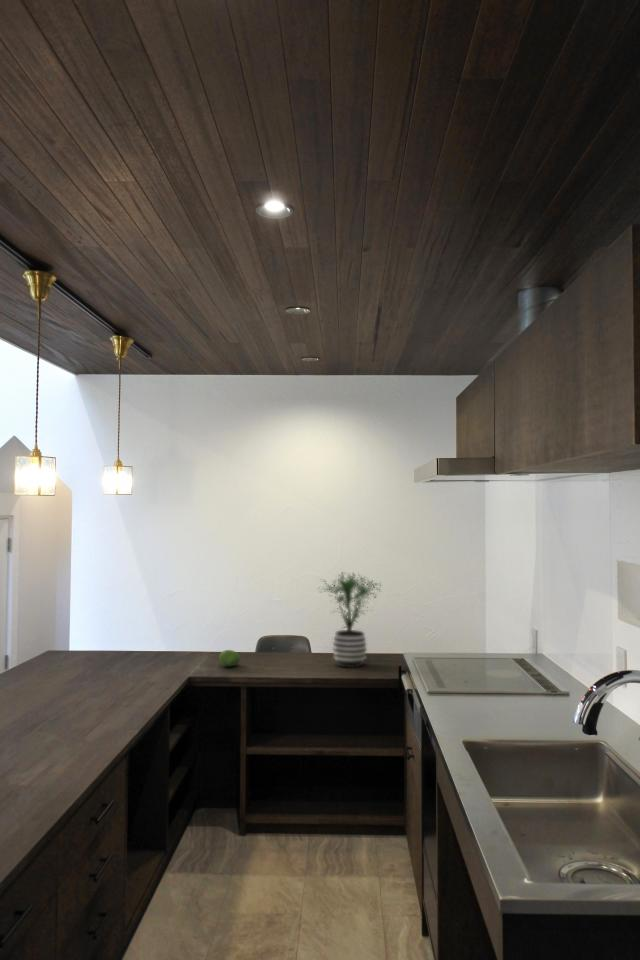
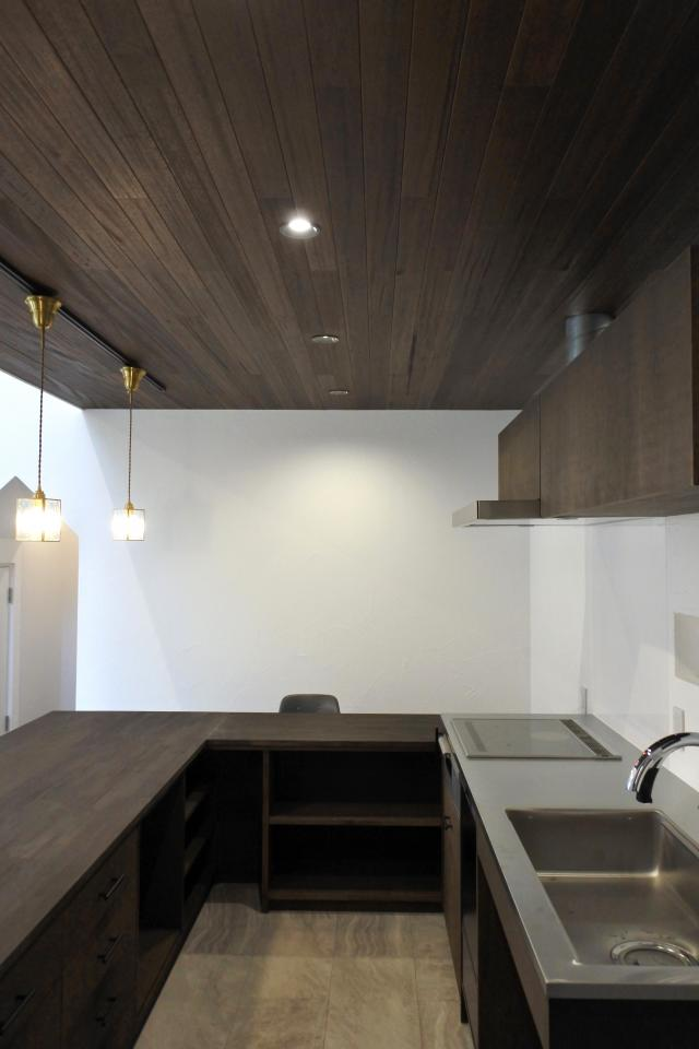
- fruit (229, 657)
- potted plant (352, 618)
